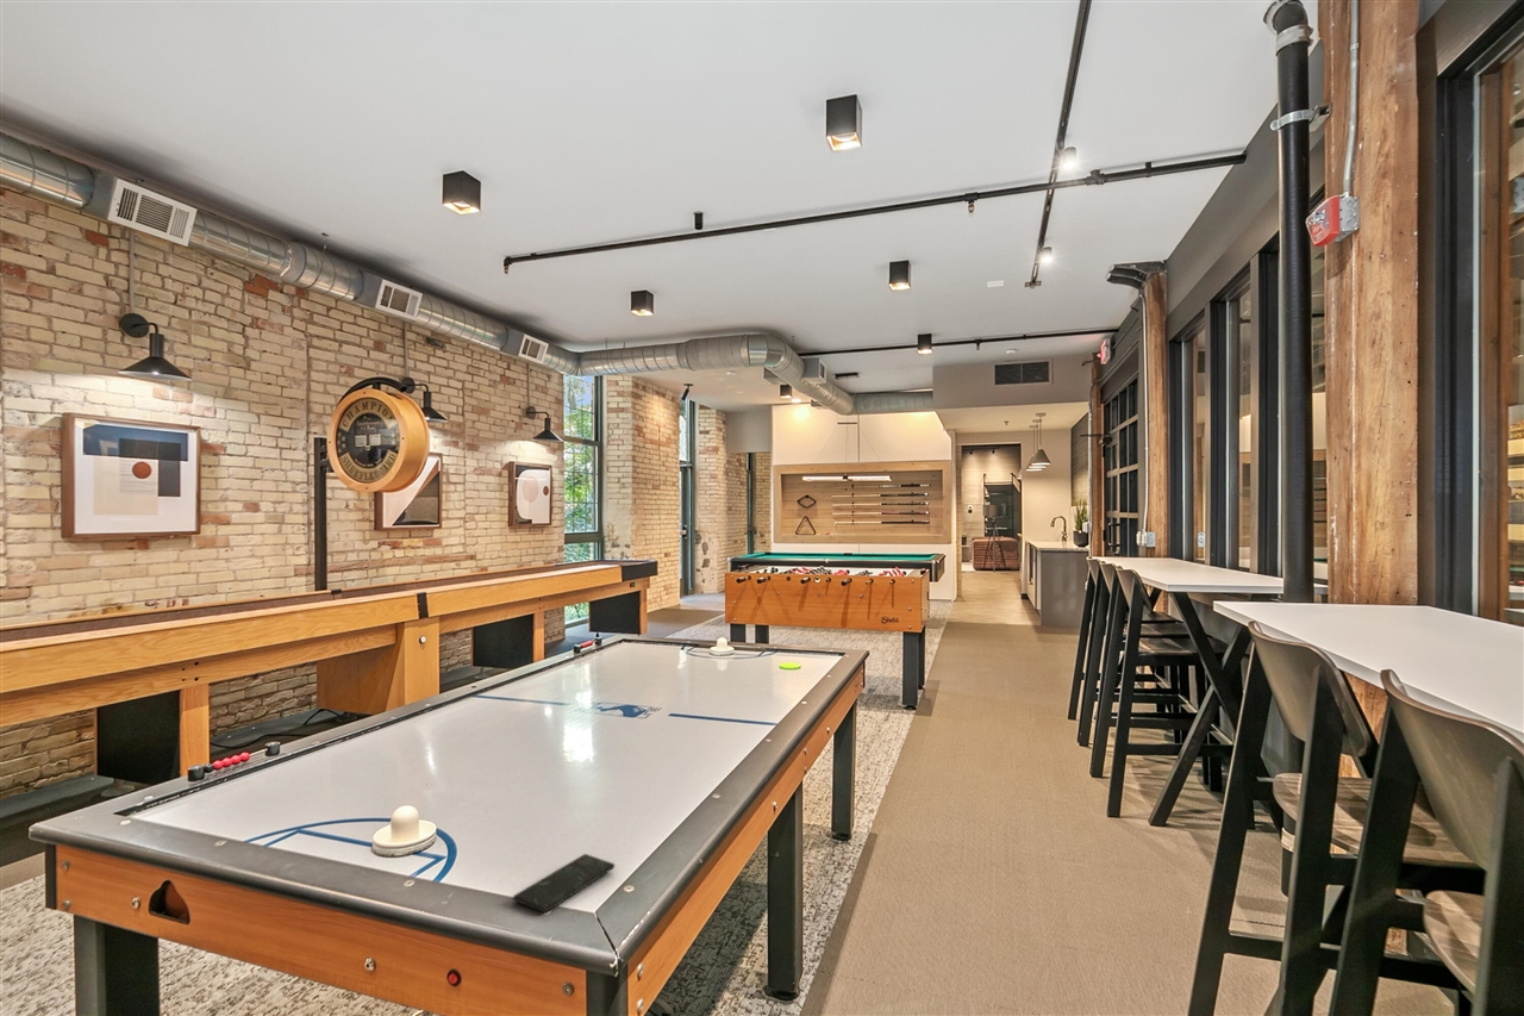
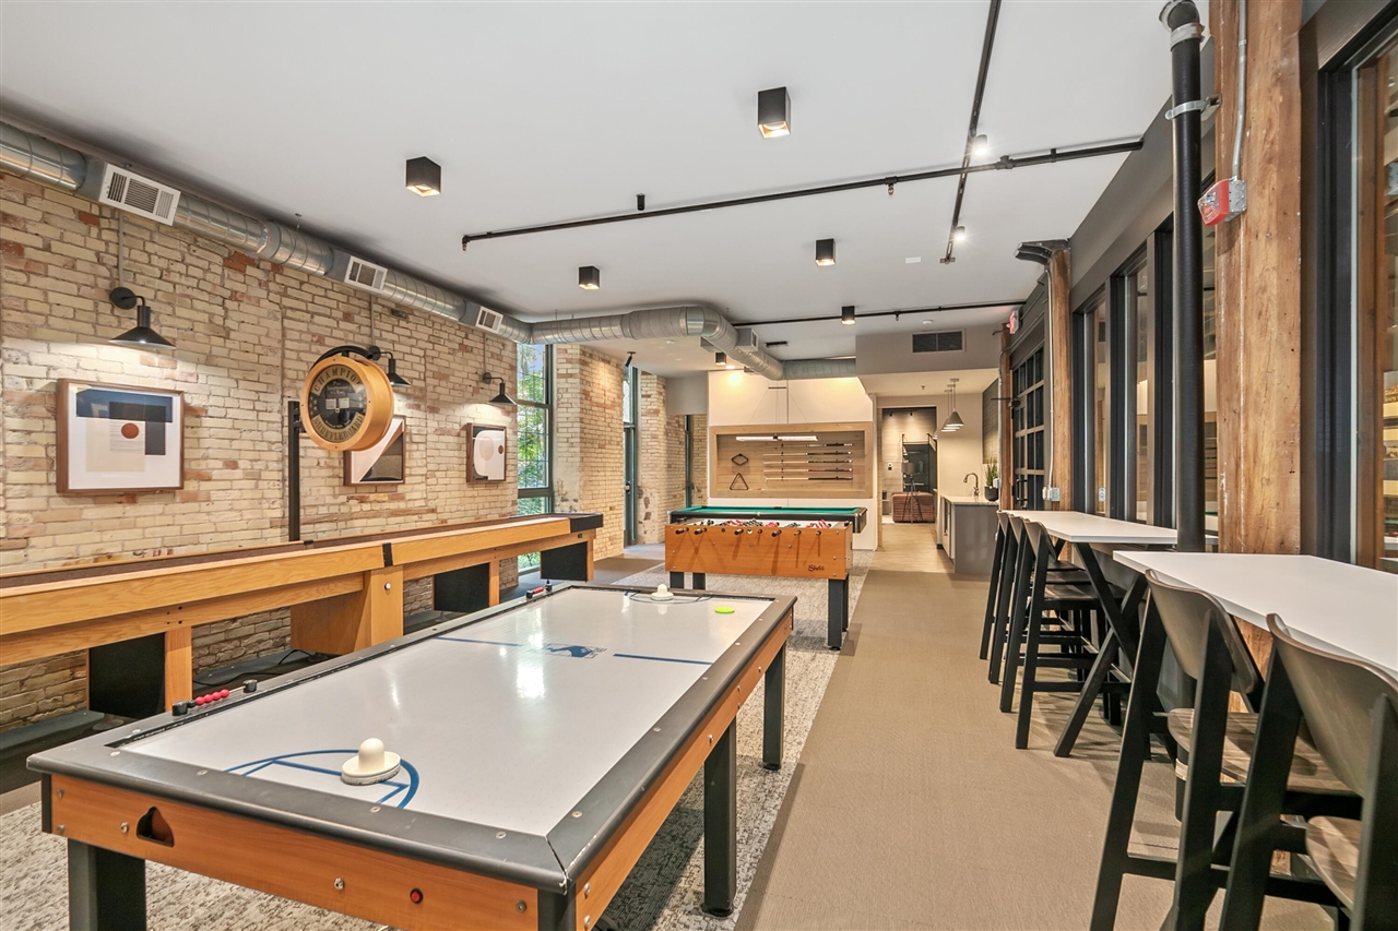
- smartphone (566, 881)
